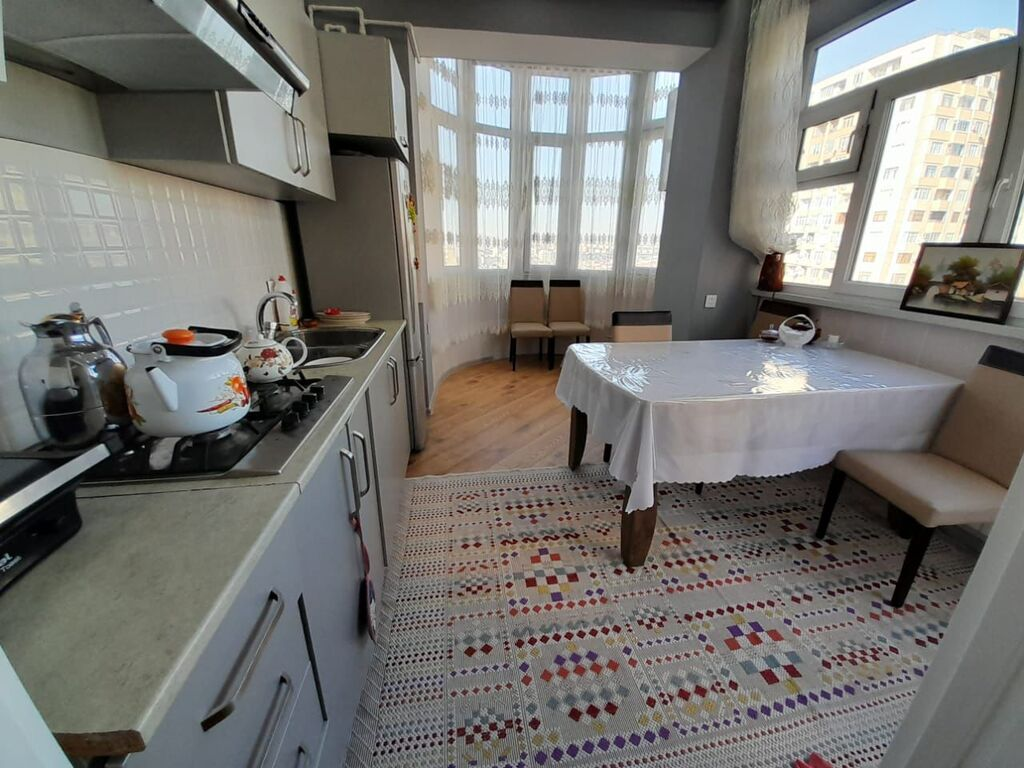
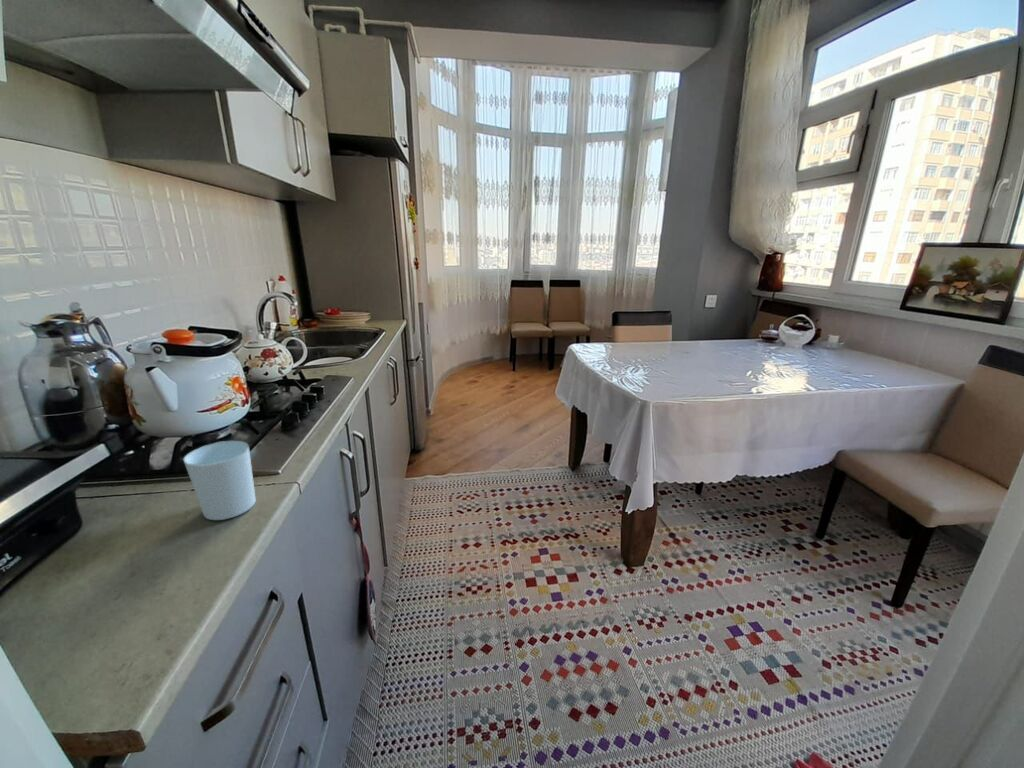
+ cup (223, 480)
